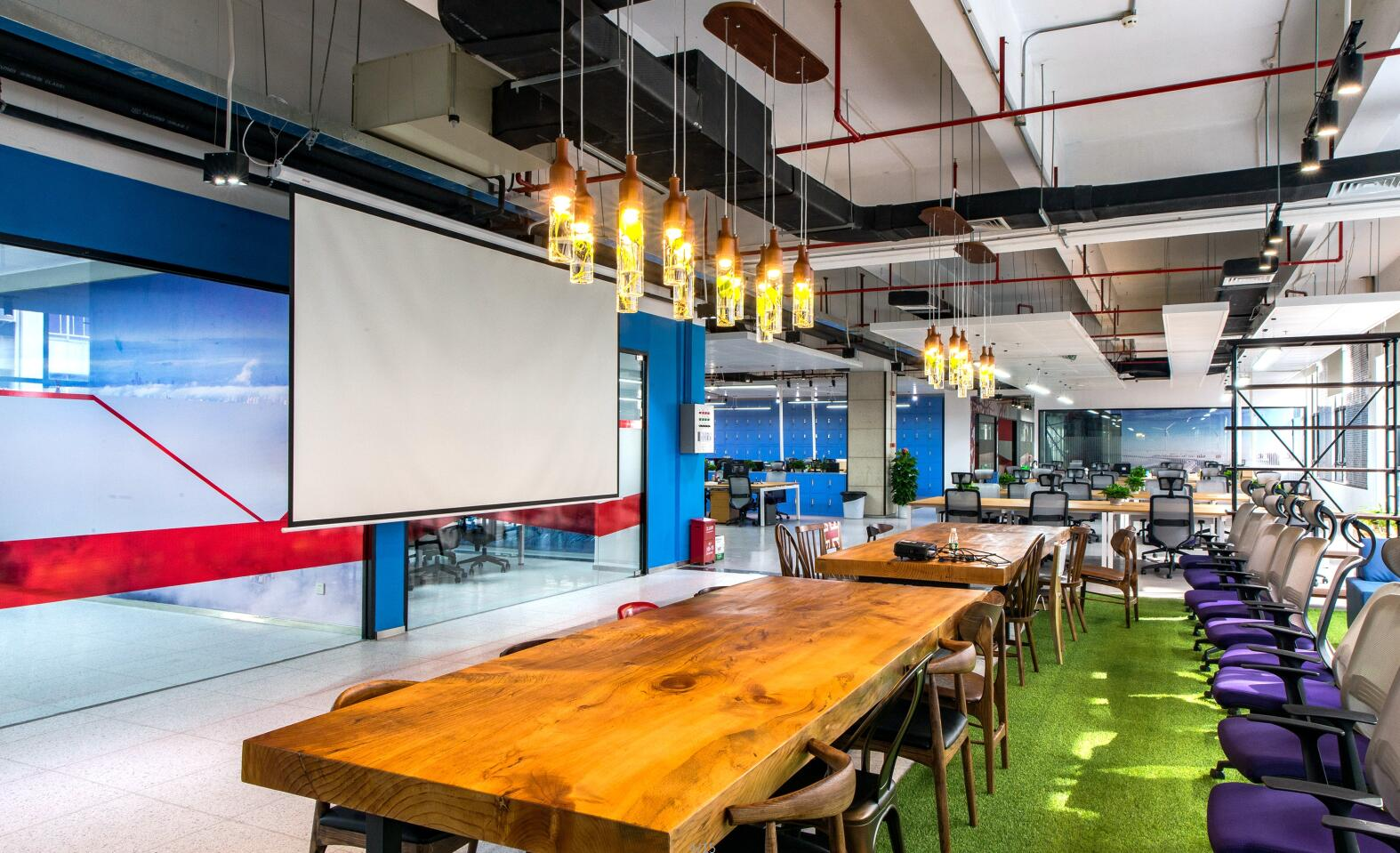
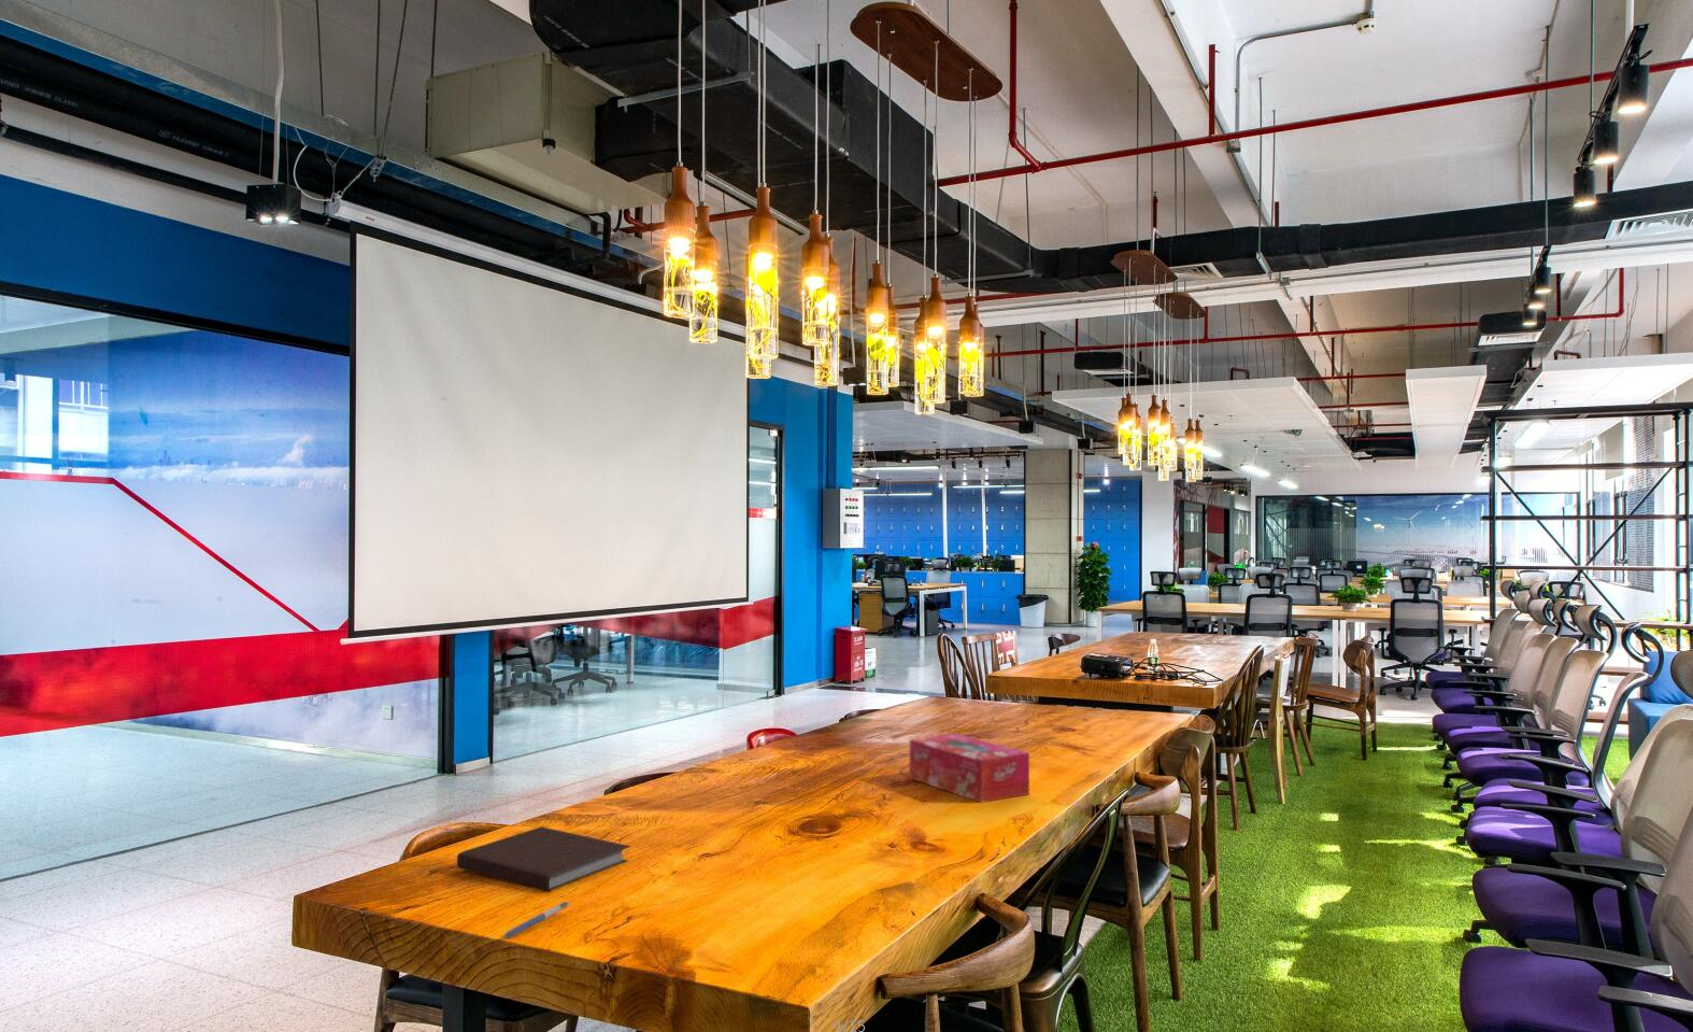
+ pen (536, 918)
+ tissue box (967, 765)
+ notebook (544, 857)
